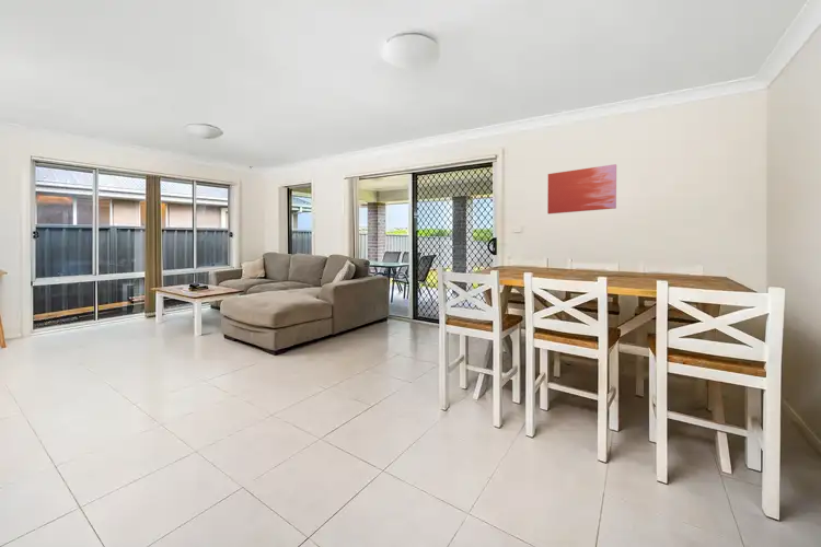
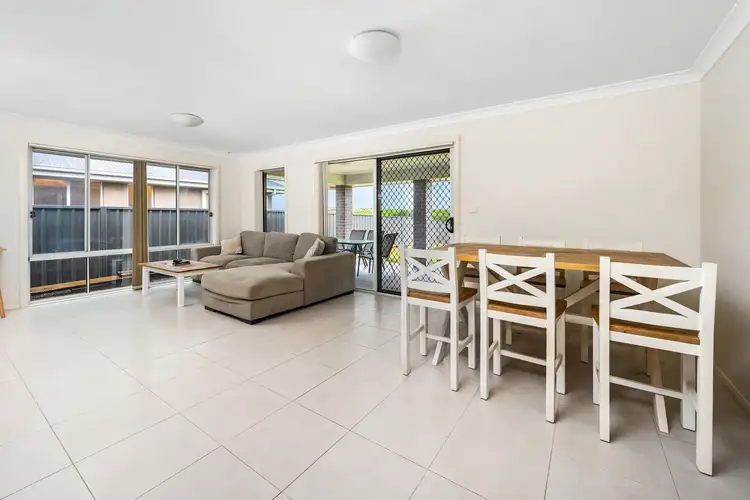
- wall art (580, 190)
